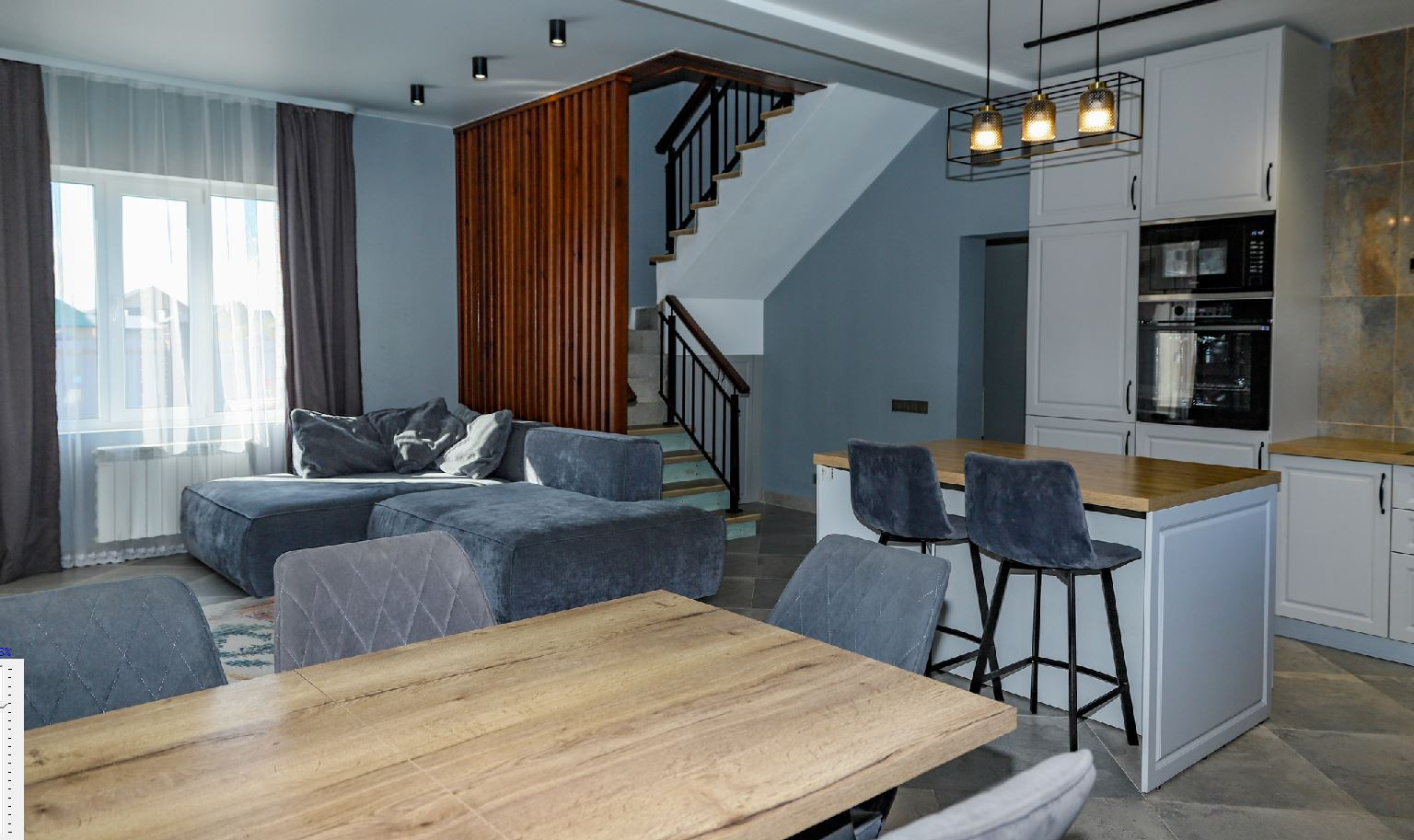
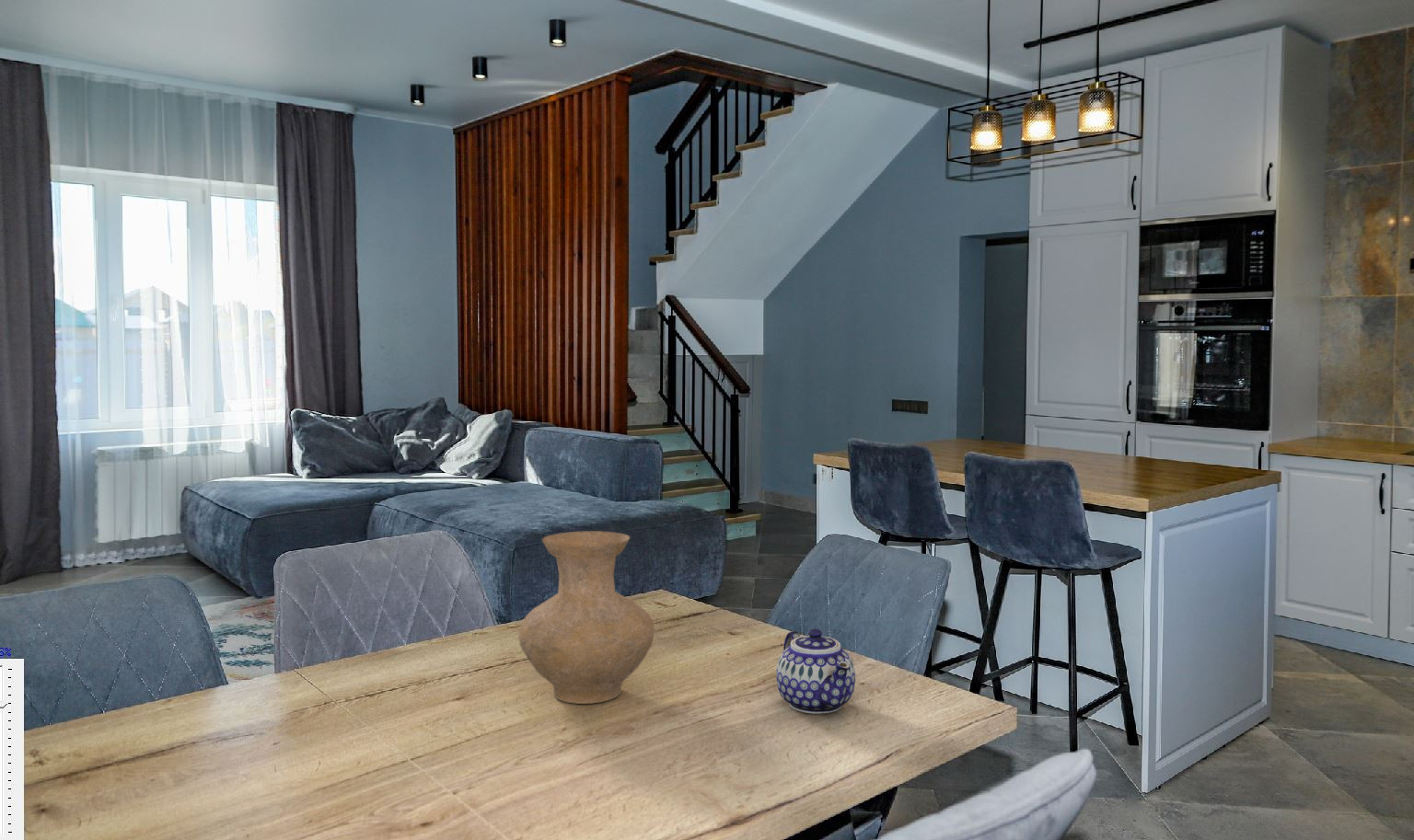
+ teapot (815, 666)
+ vase (586, 616)
